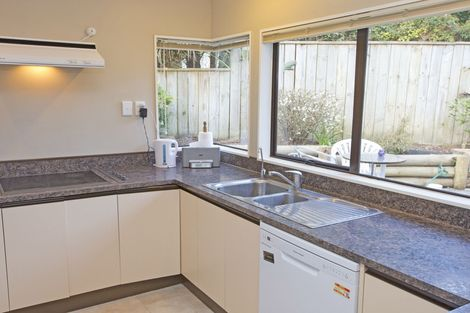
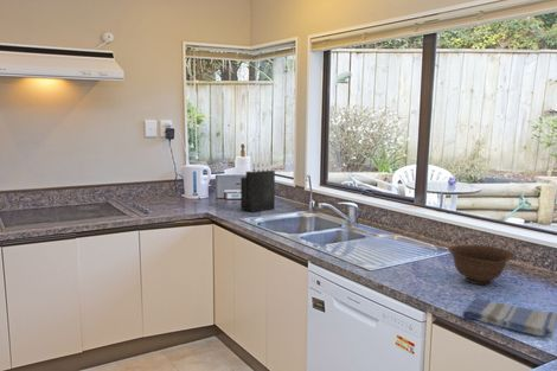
+ knife block (256, 180)
+ bowl (479, 266)
+ dish towel (510, 314)
